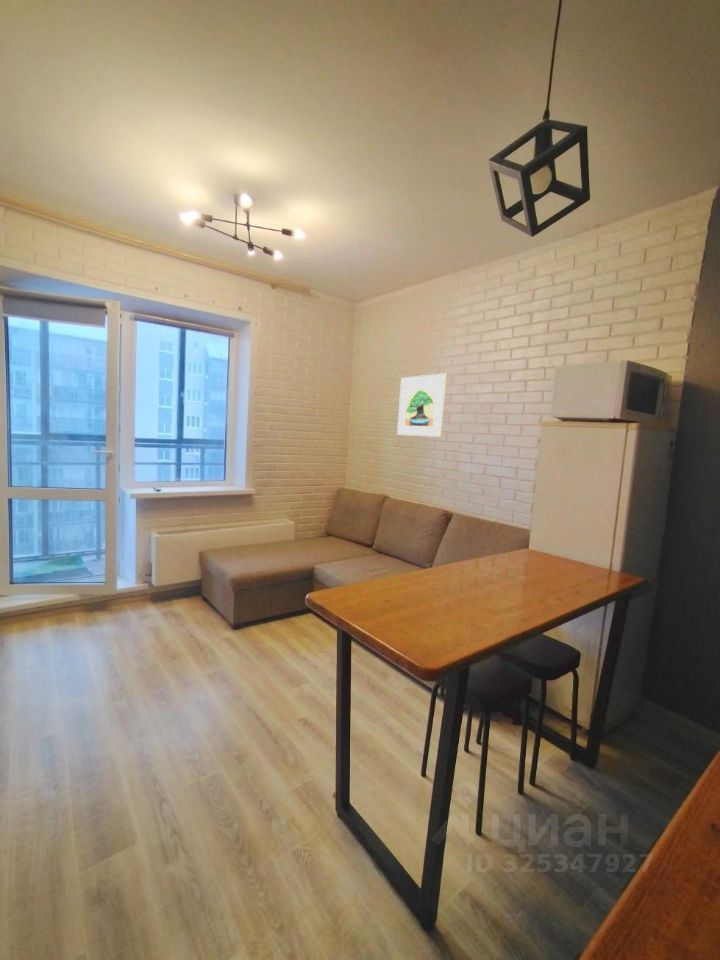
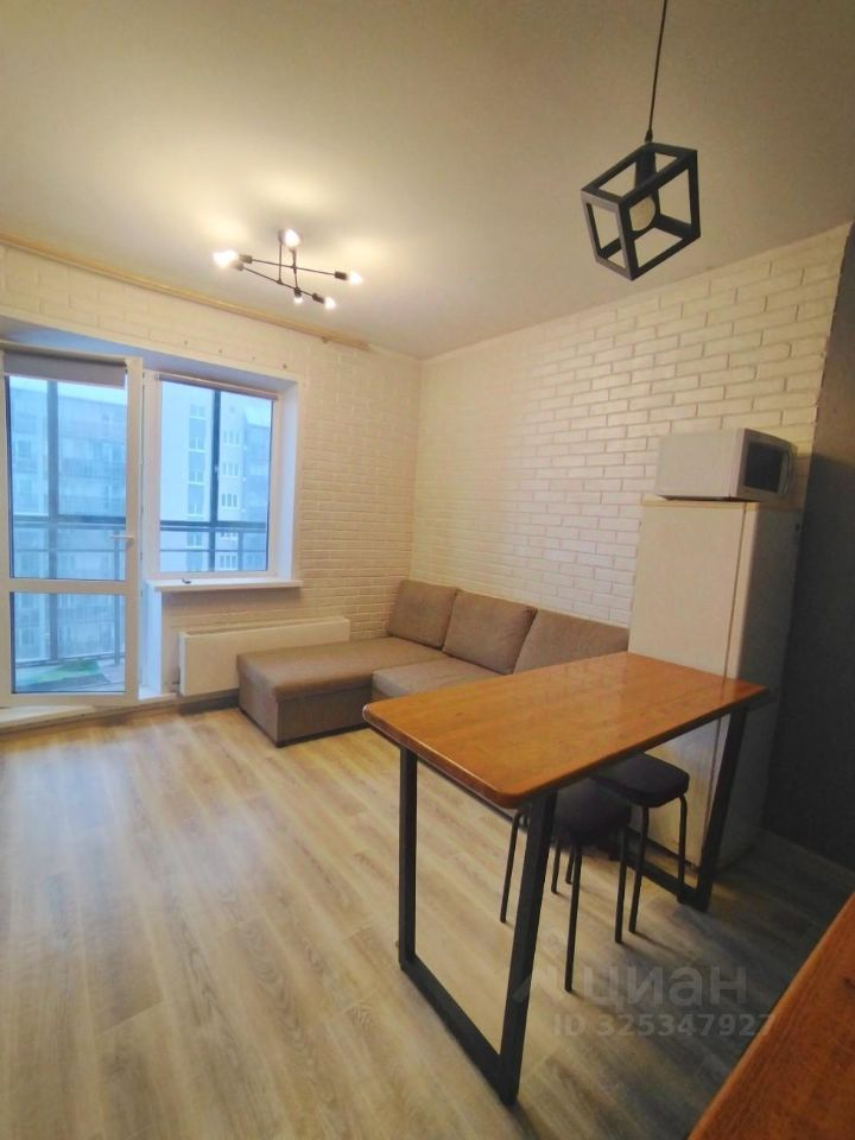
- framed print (420, 406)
